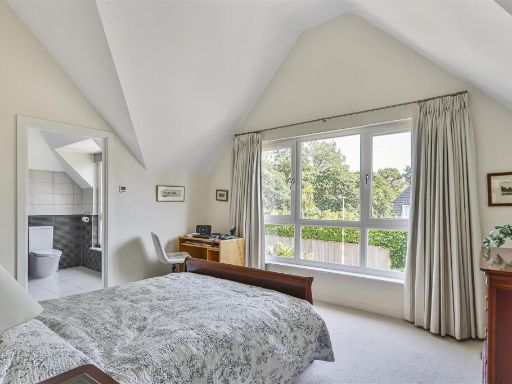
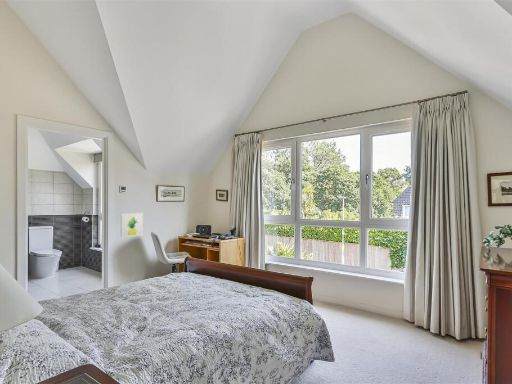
+ wall art (132, 224)
